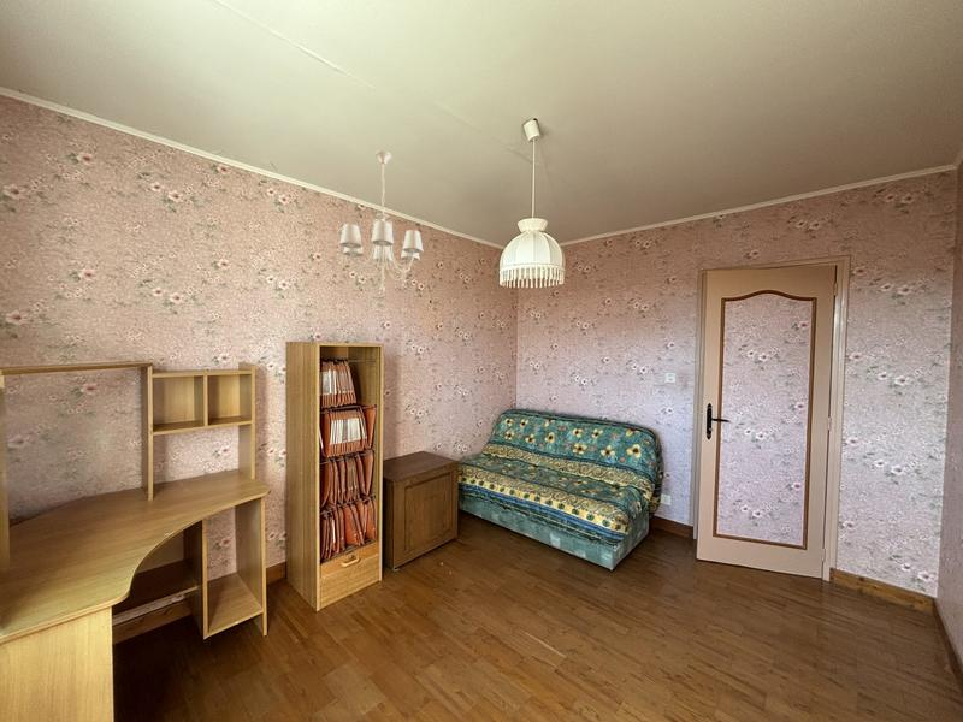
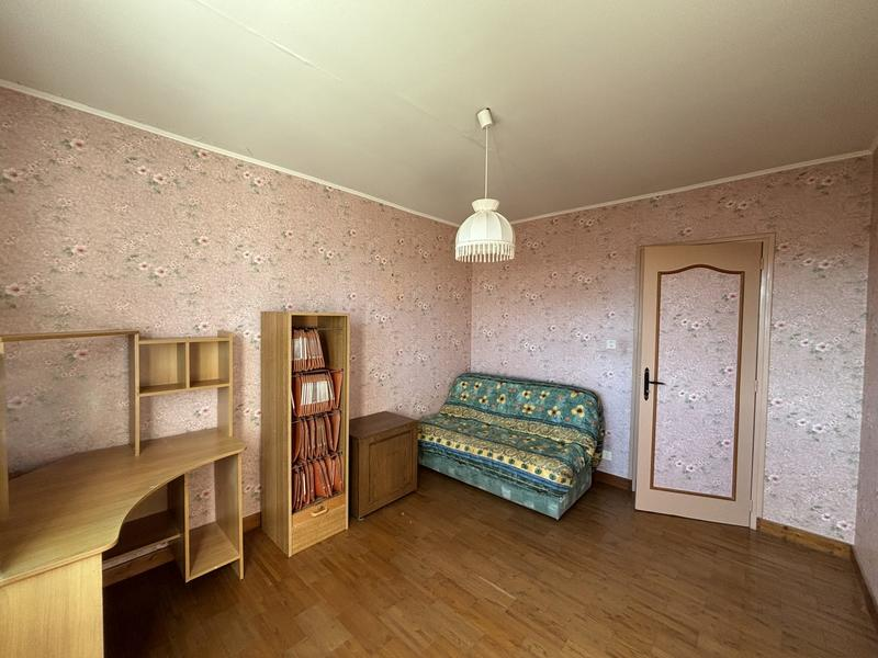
- chandelier (383, 224)
